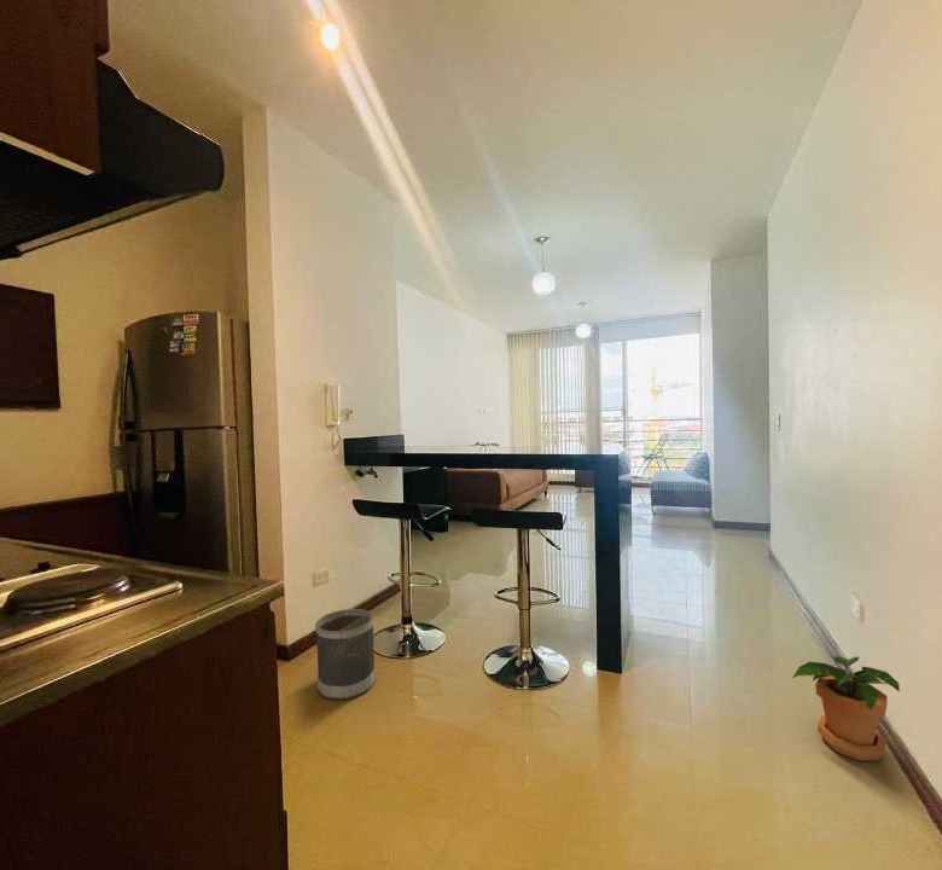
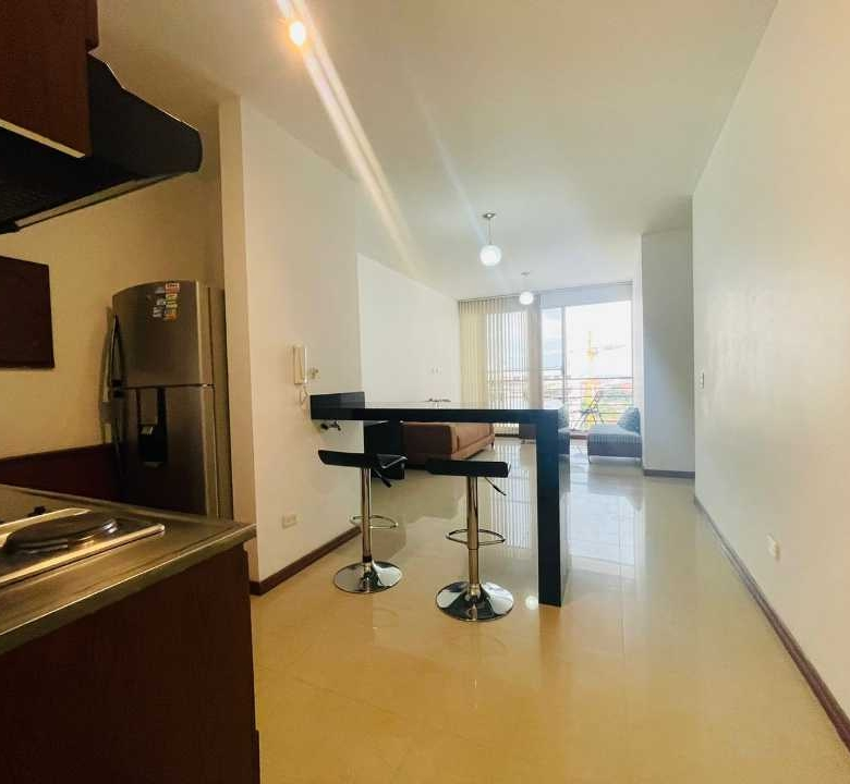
- potted plant (841, 700)
- wastebasket (345, 651)
